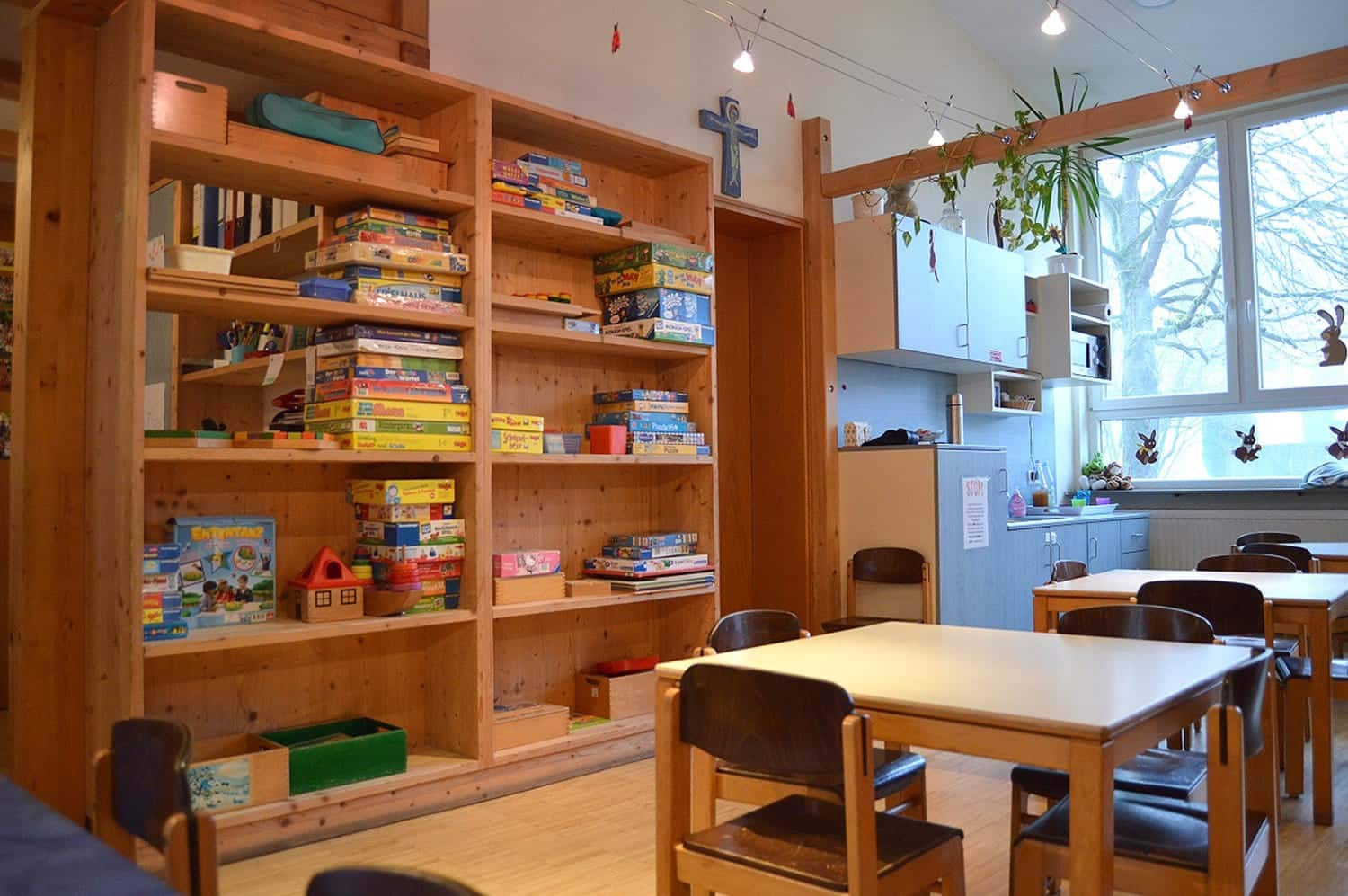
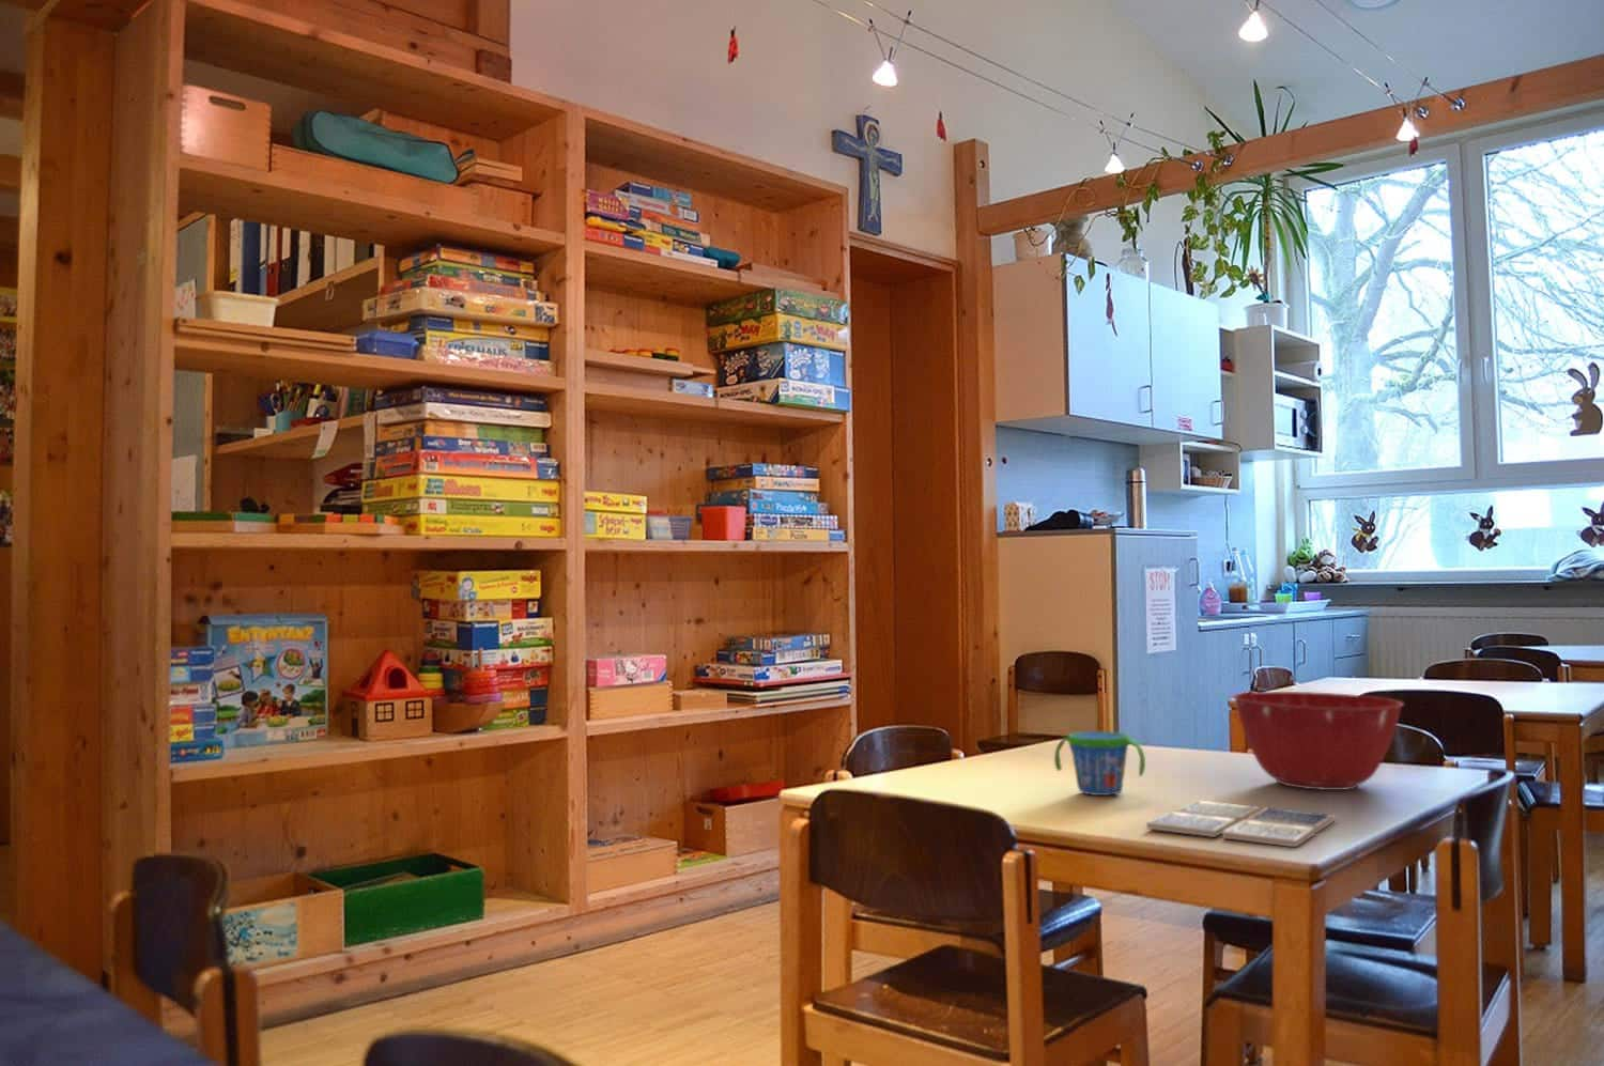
+ mixing bowl (1316, 740)
+ drink coaster (1241, 821)
+ snack cup (1099, 764)
